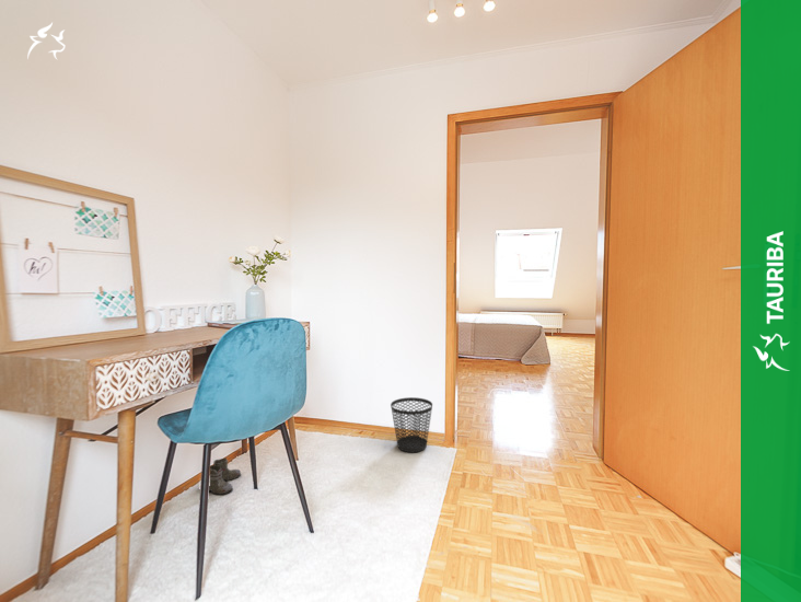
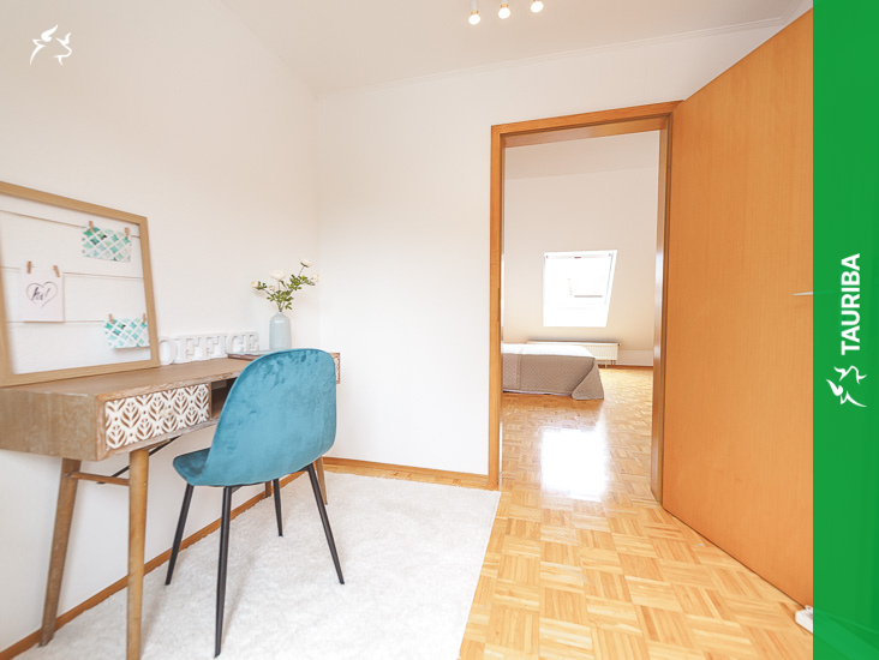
- wastebasket (411, 424)
- boots (222, 474)
